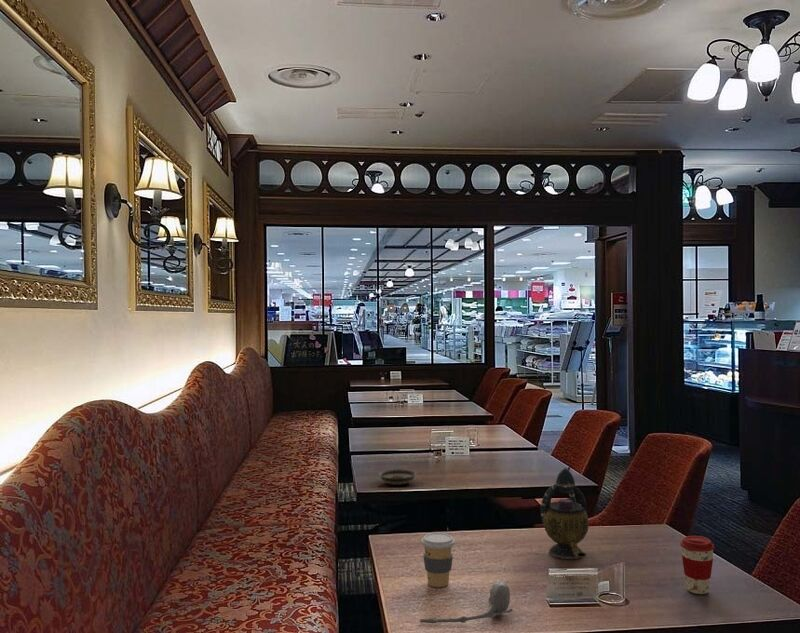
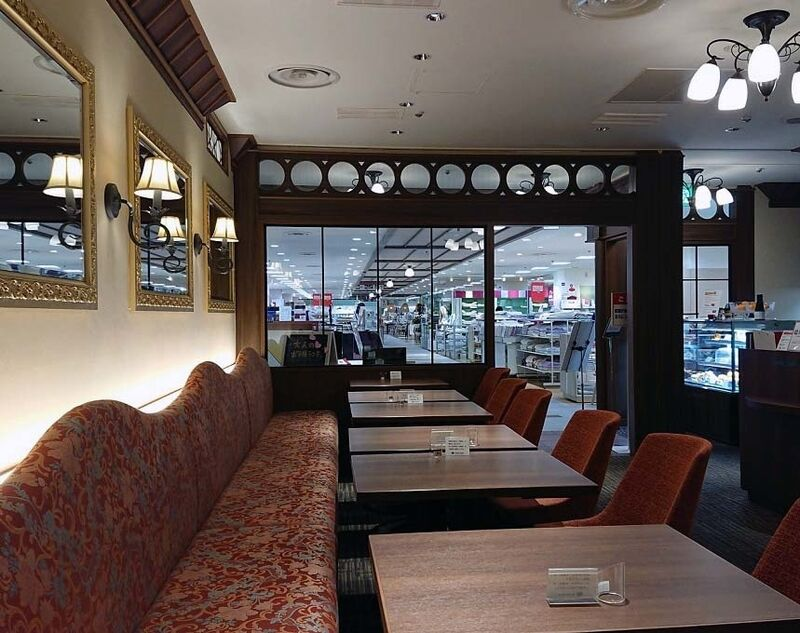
- saucer (397, 478)
- teapot (569, 514)
- spoon (464, 616)
- coffee cup (697, 564)
- coffee cup (438, 560)
